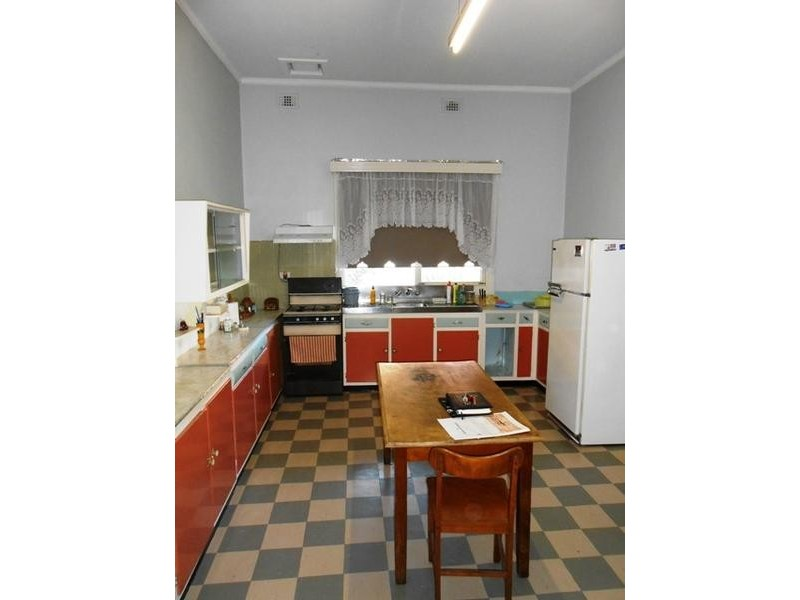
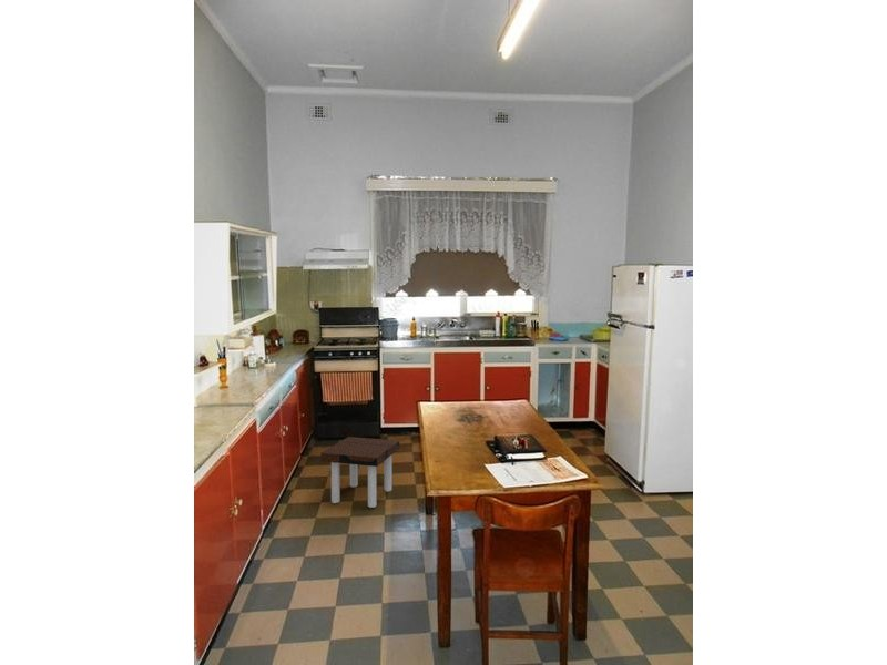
+ side table (357, 471)
